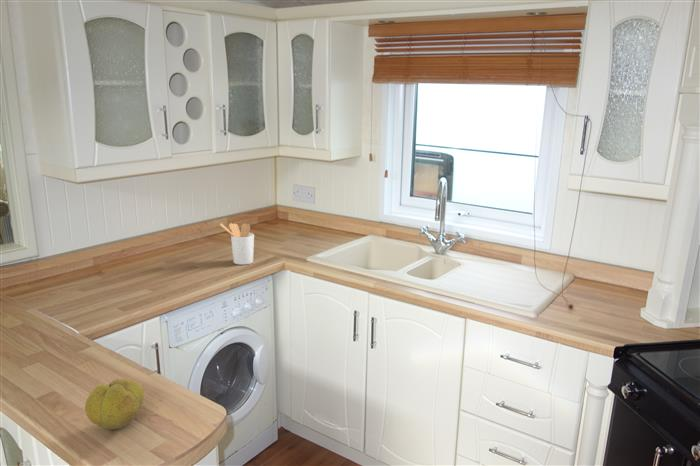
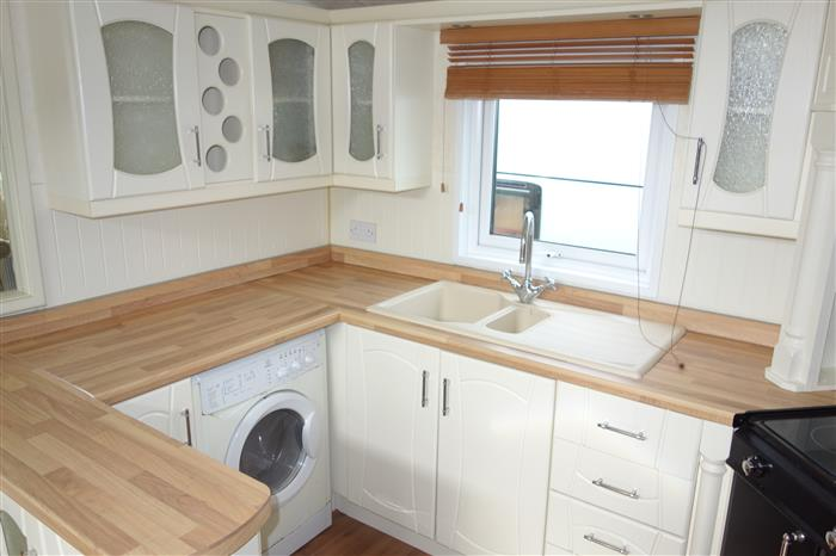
- utensil holder (236, 242)
- fruit (115, 404)
